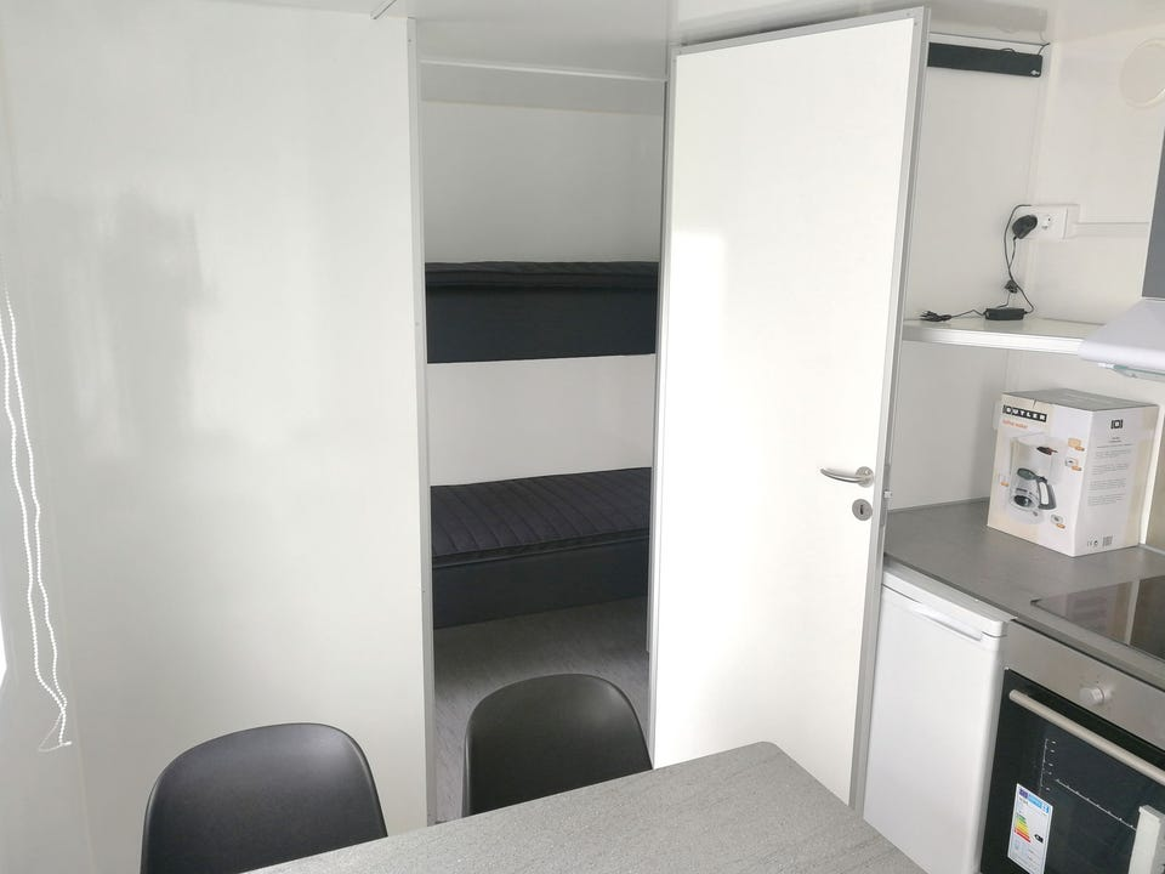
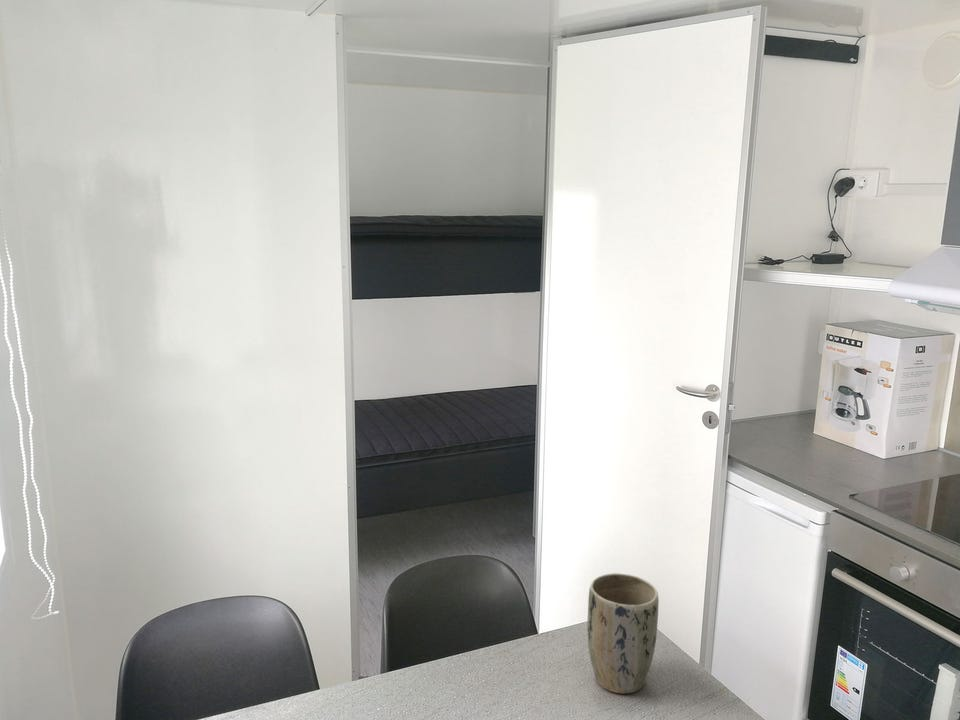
+ plant pot (621, 634)
